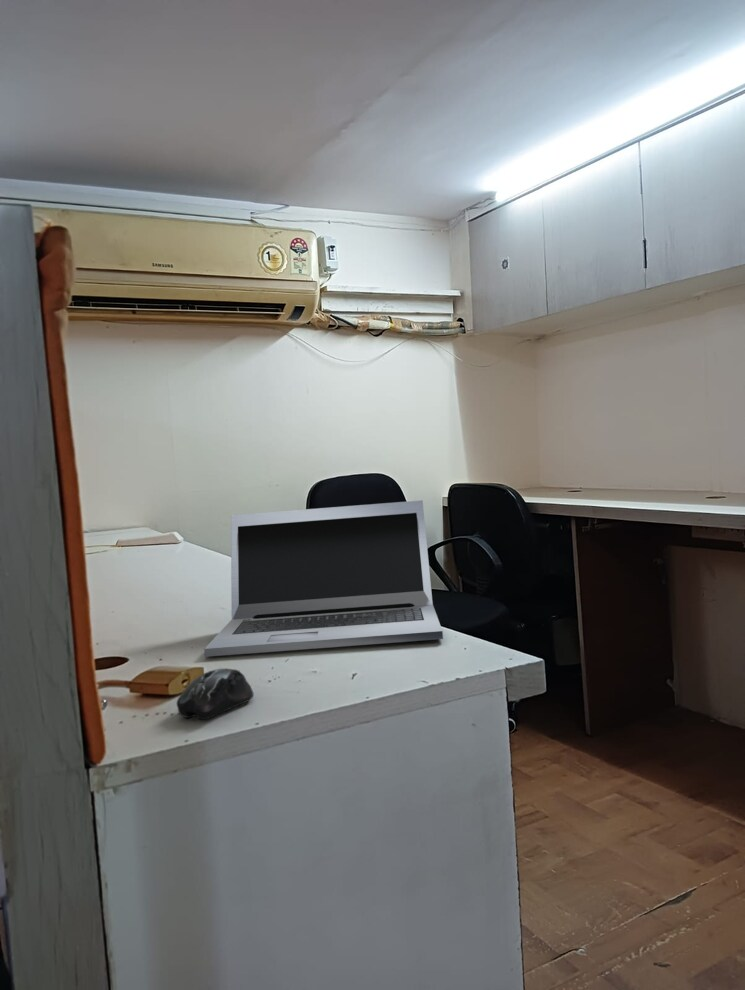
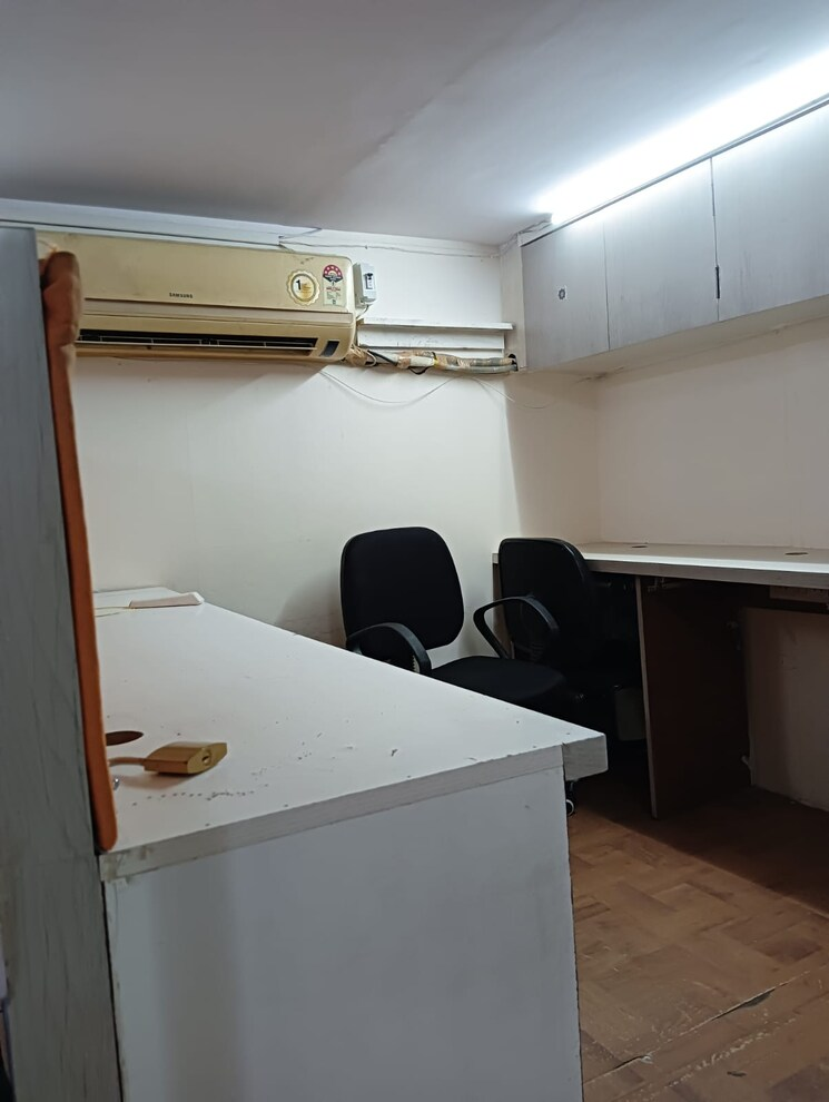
- computer mouse (214, 687)
- laptop (325, 571)
